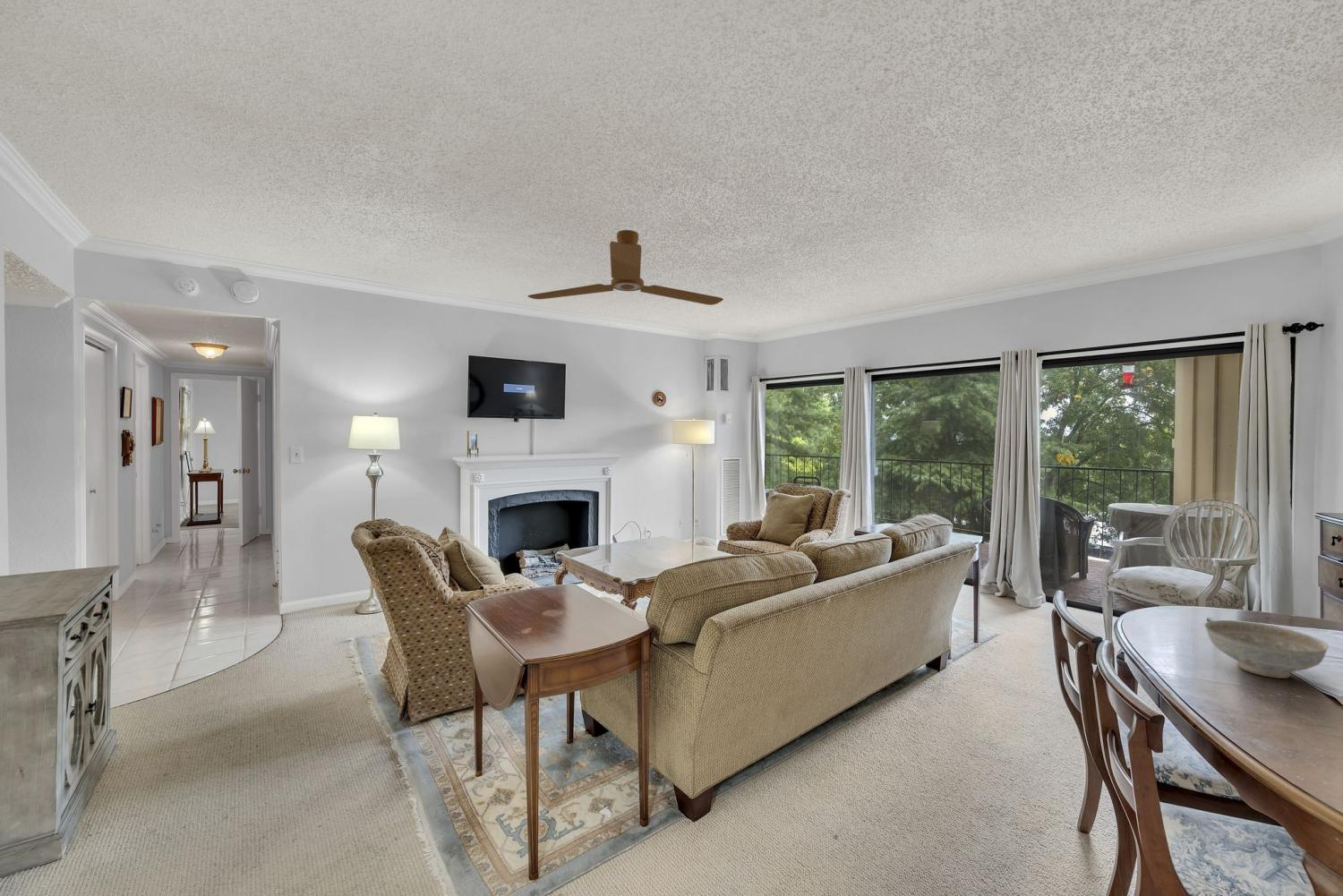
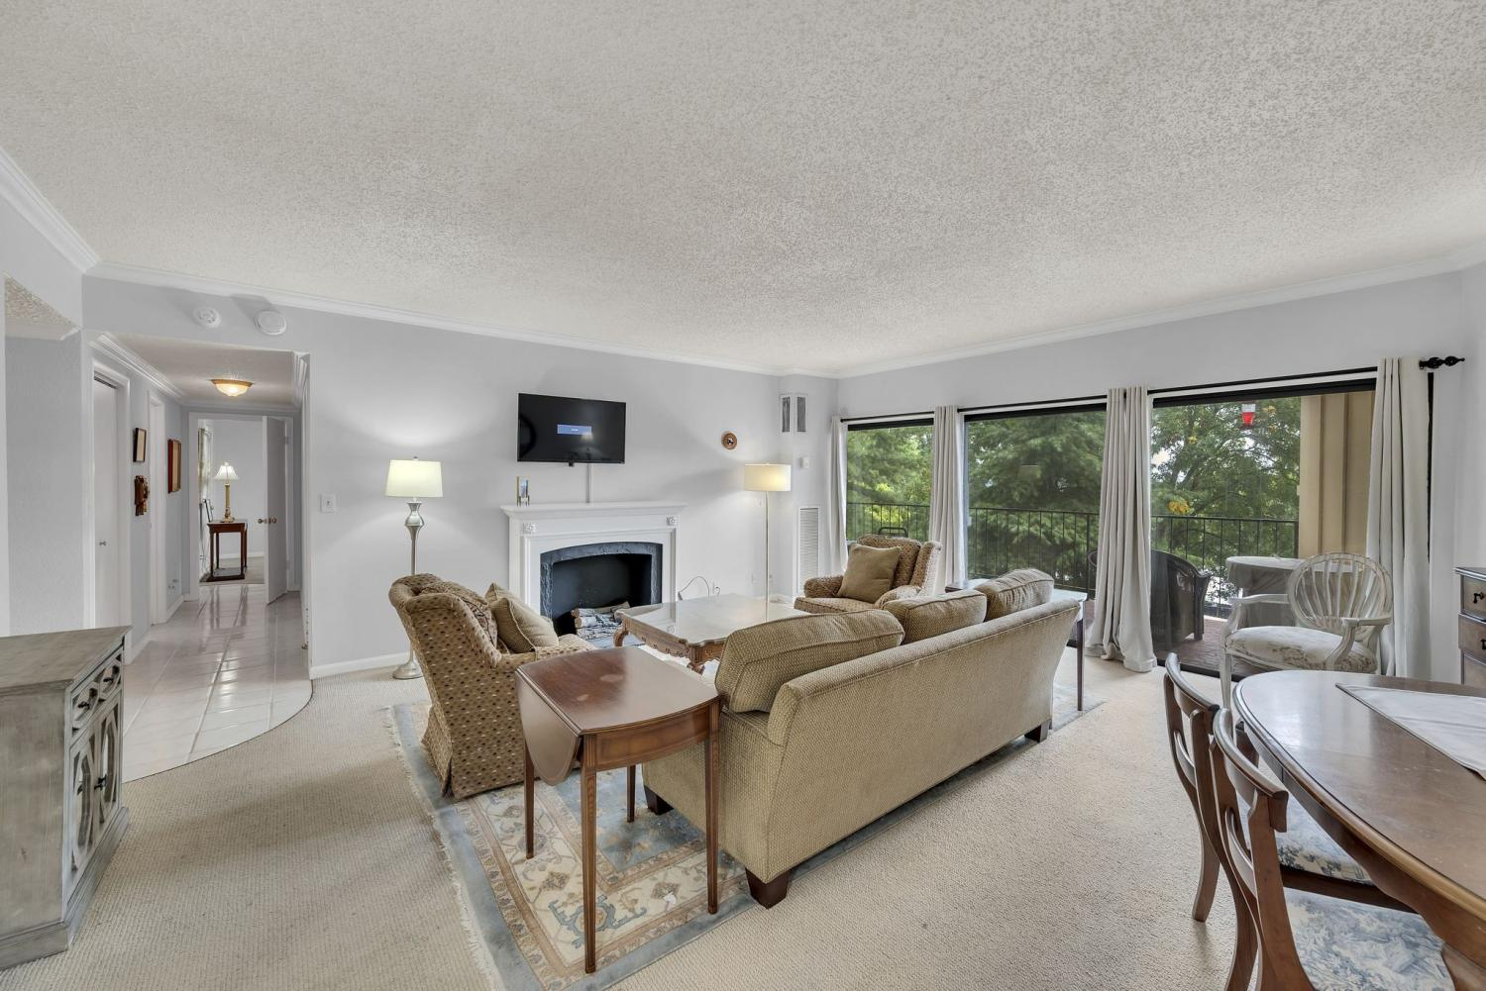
- decorative bowl (1262, 652)
- ceiling fan (627, 252)
